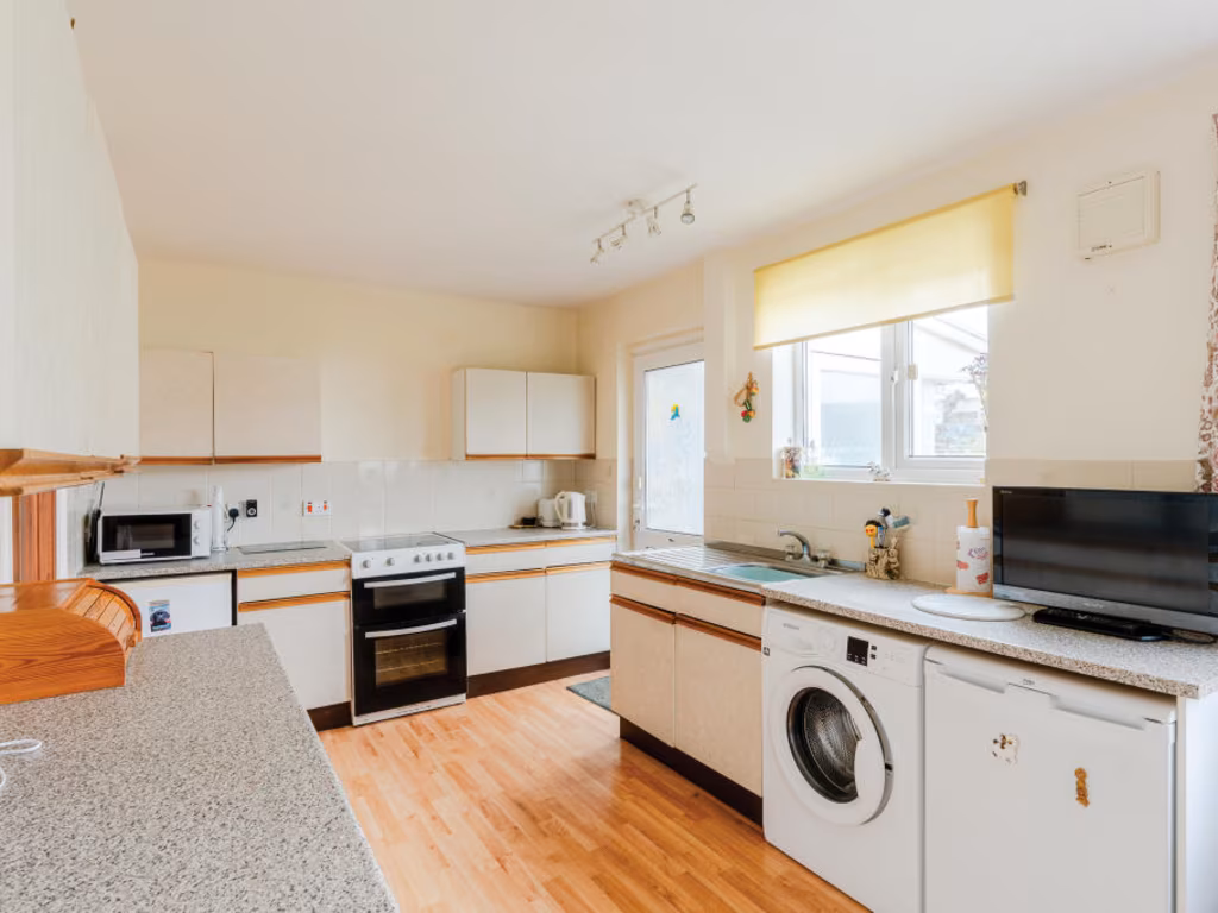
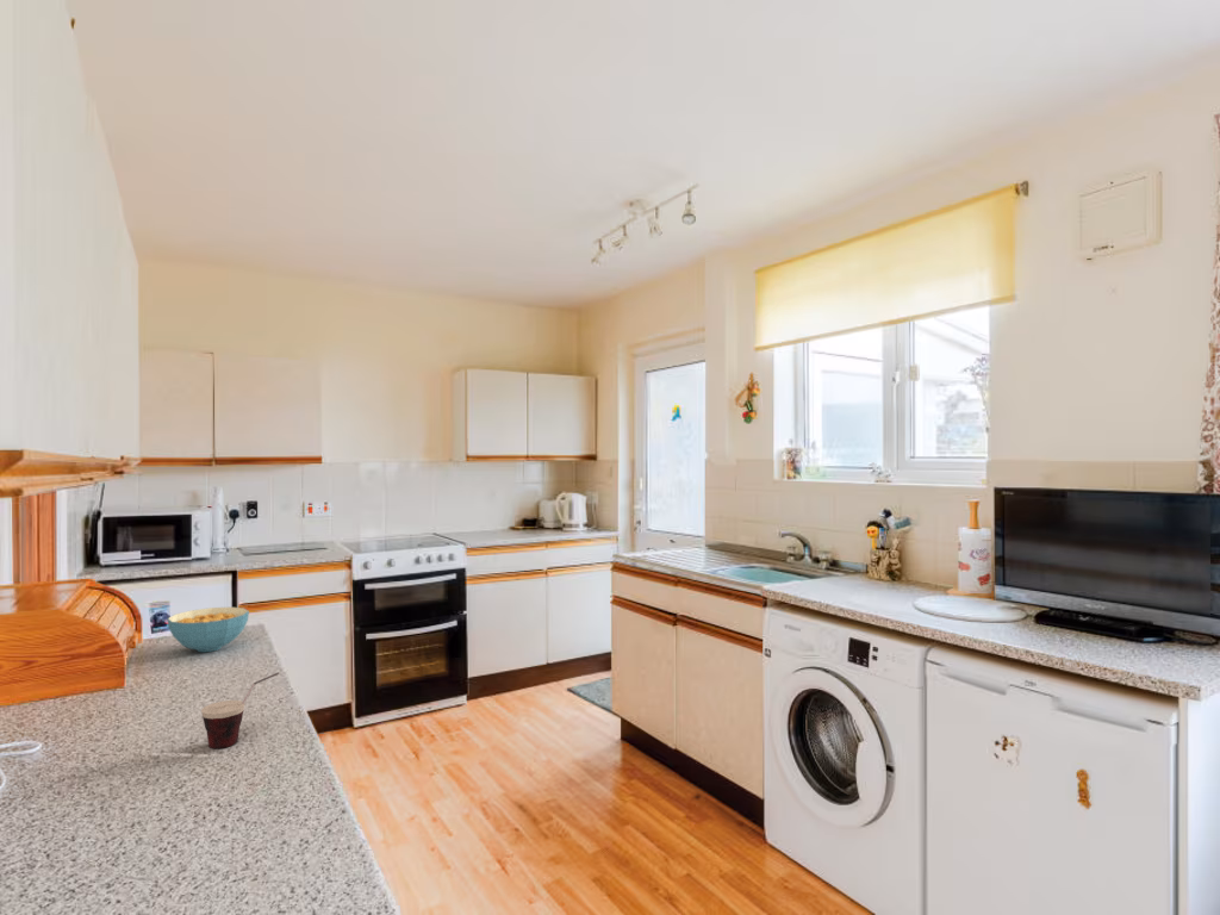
+ cereal bowl (208, 631)
+ cup (241, 709)
